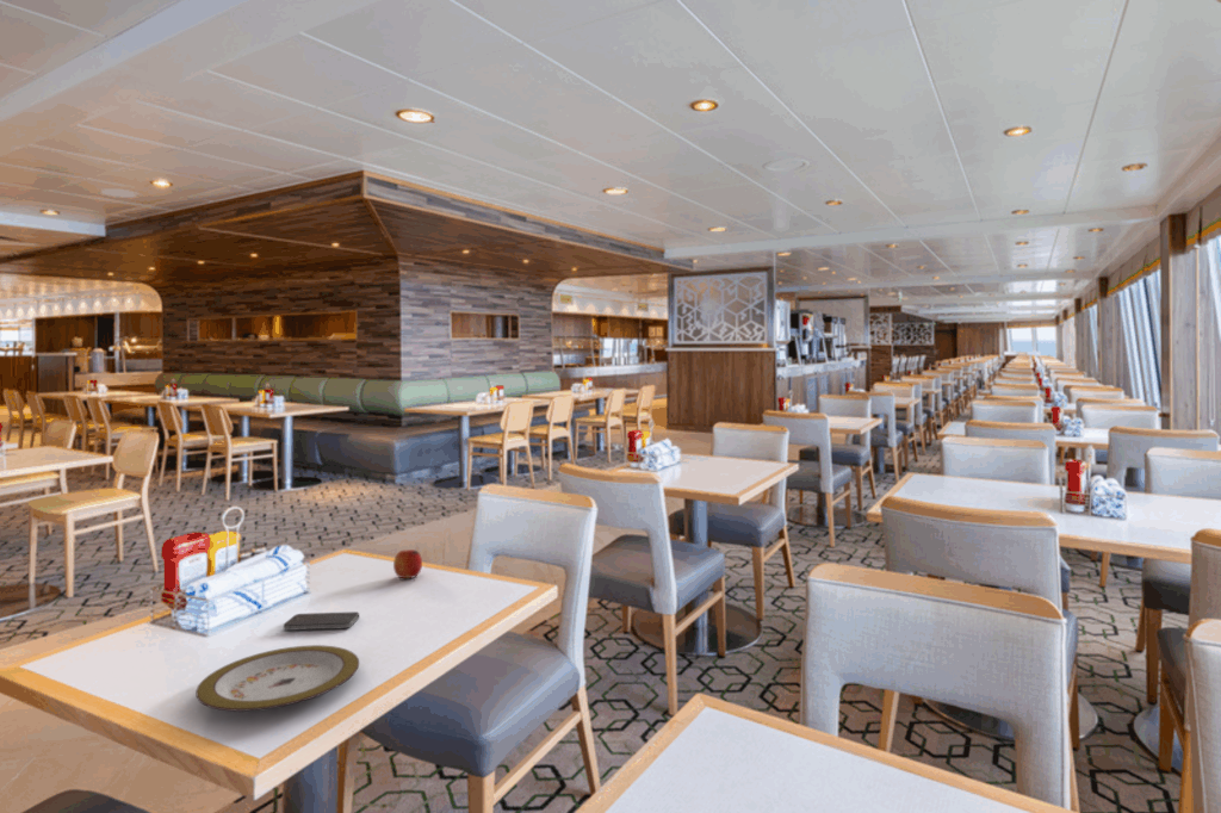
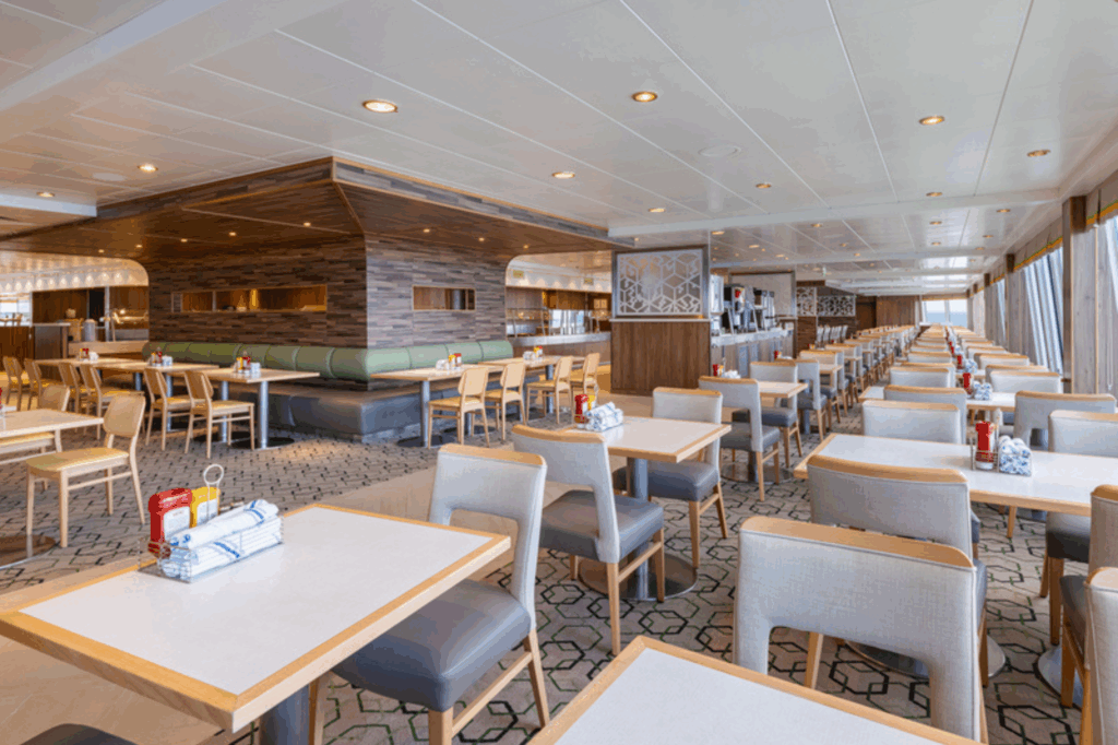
- plate (281, 679)
- smartphone (322, 620)
- fruit (408, 563)
